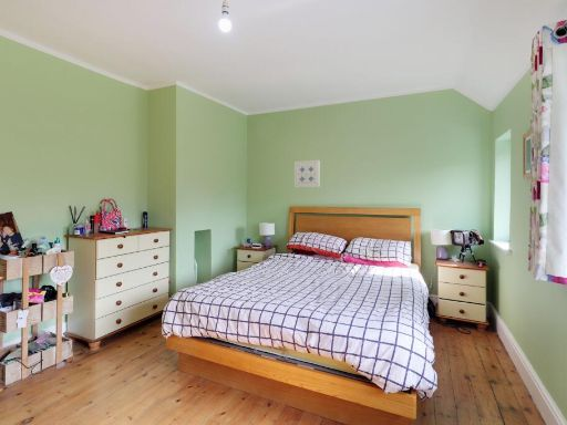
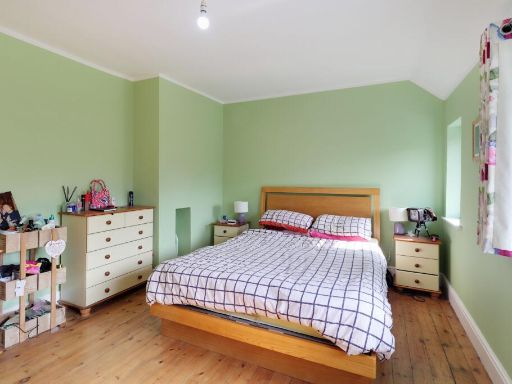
- wall art (307, 174)
